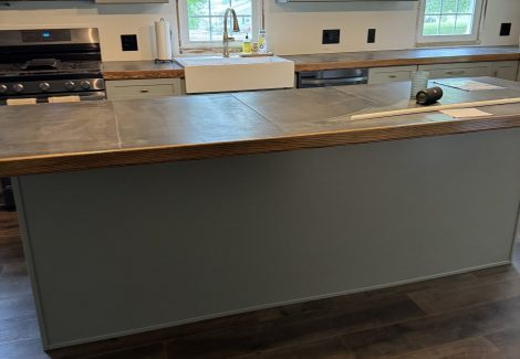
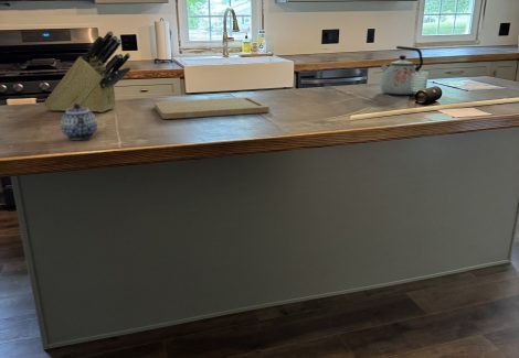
+ knife block (86, 72)
+ kettle (401, 69)
+ teapot (78, 120)
+ cutting board (210, 107)
